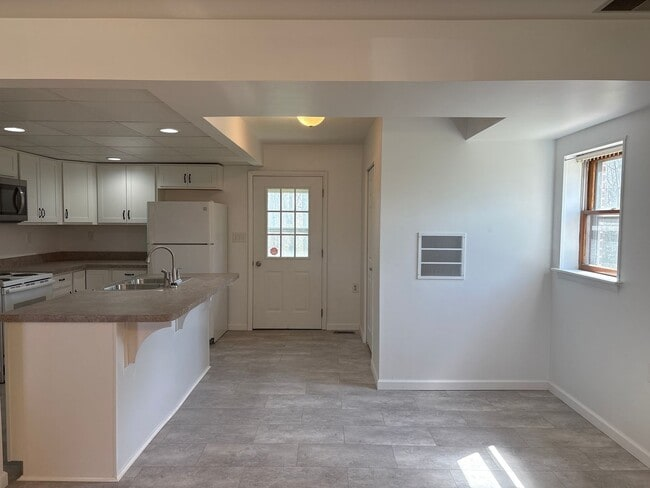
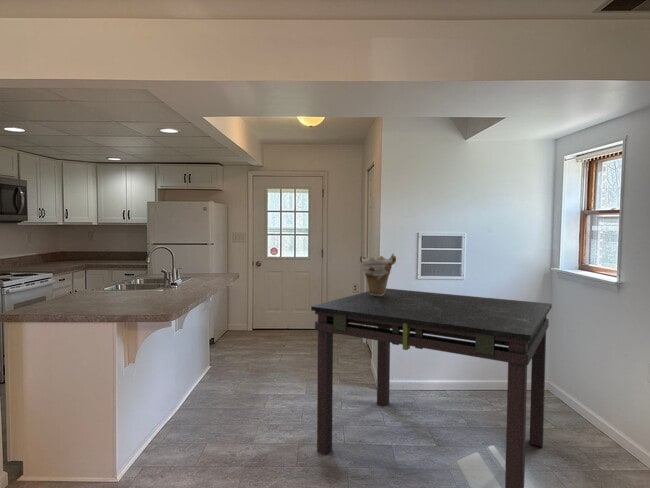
+ dining table (437, 350)
+ vase (377, 273)
